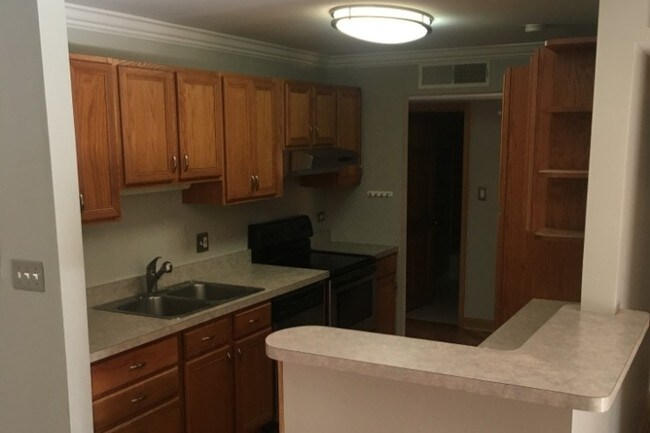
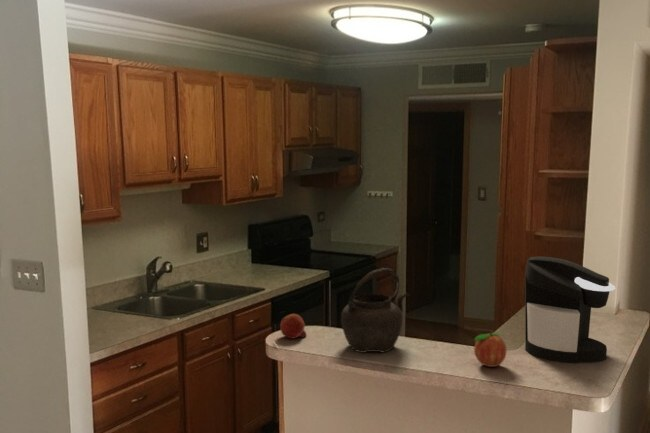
+ kettle (379, 306)
+ fruit (293, 325)
+ coffee maker (568, 307)
+ fruit (489, 347)
